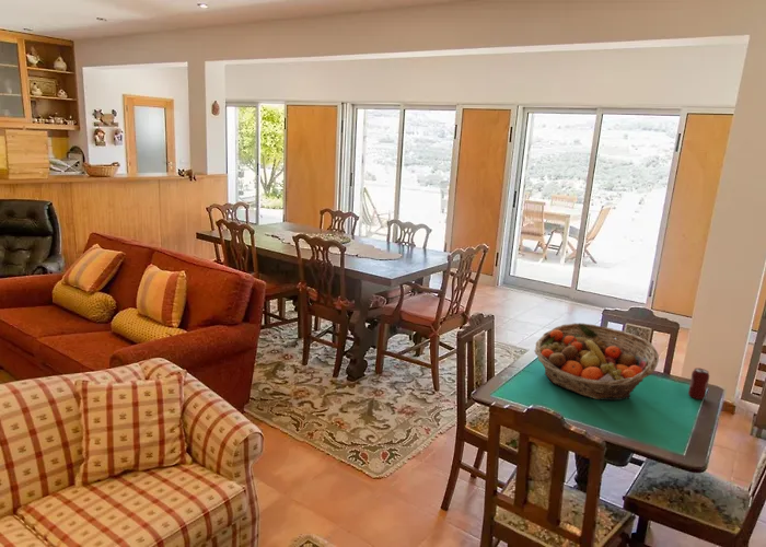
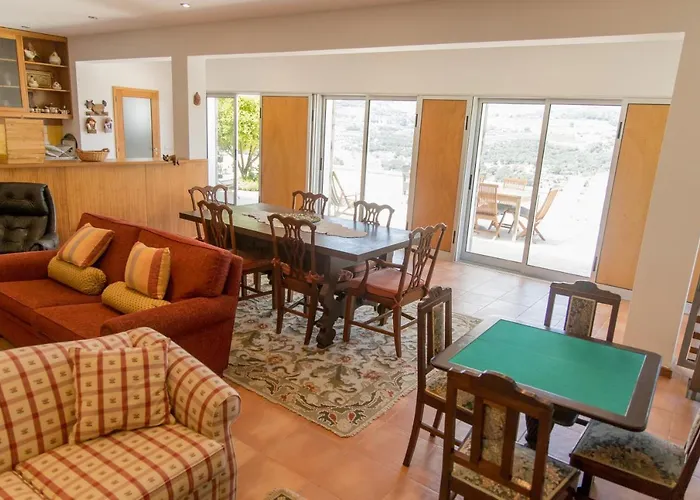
- beverage can (698, 383)
- fruit basket (592, 360)
